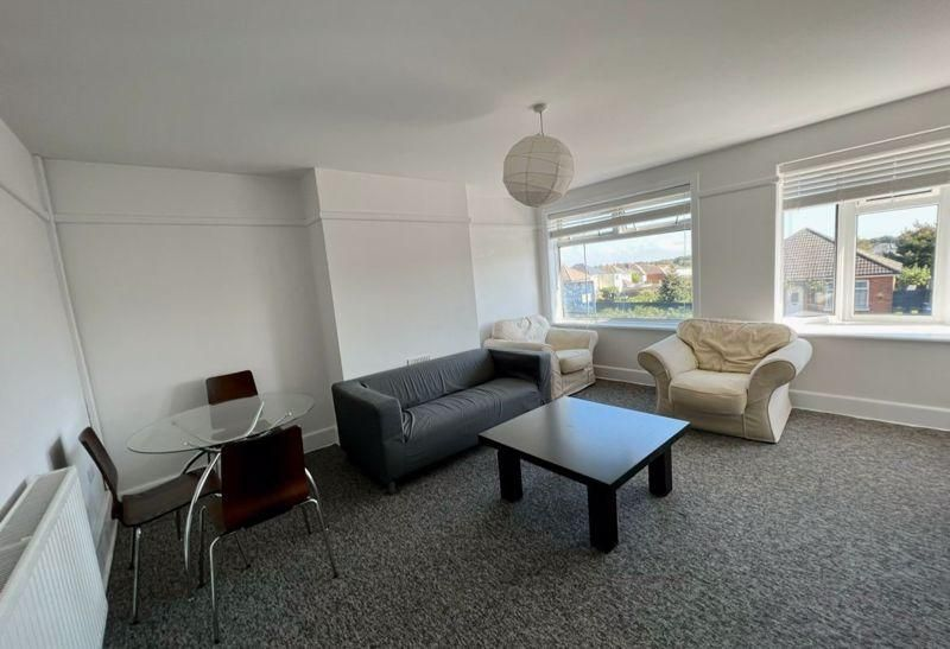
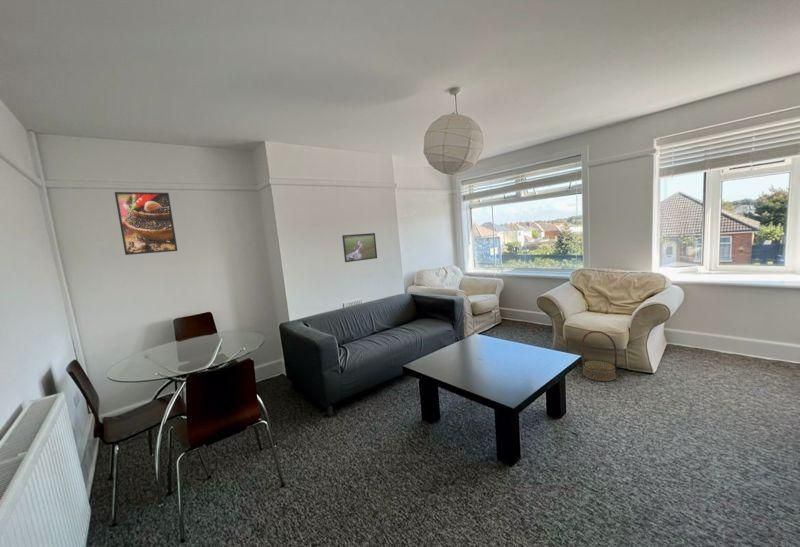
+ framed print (360, 247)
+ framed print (147, 222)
+ basket (598, 360)
